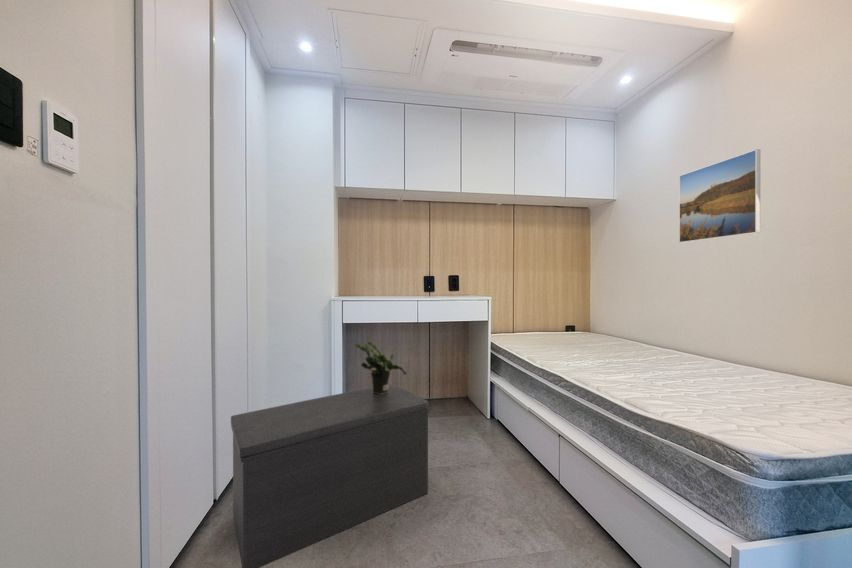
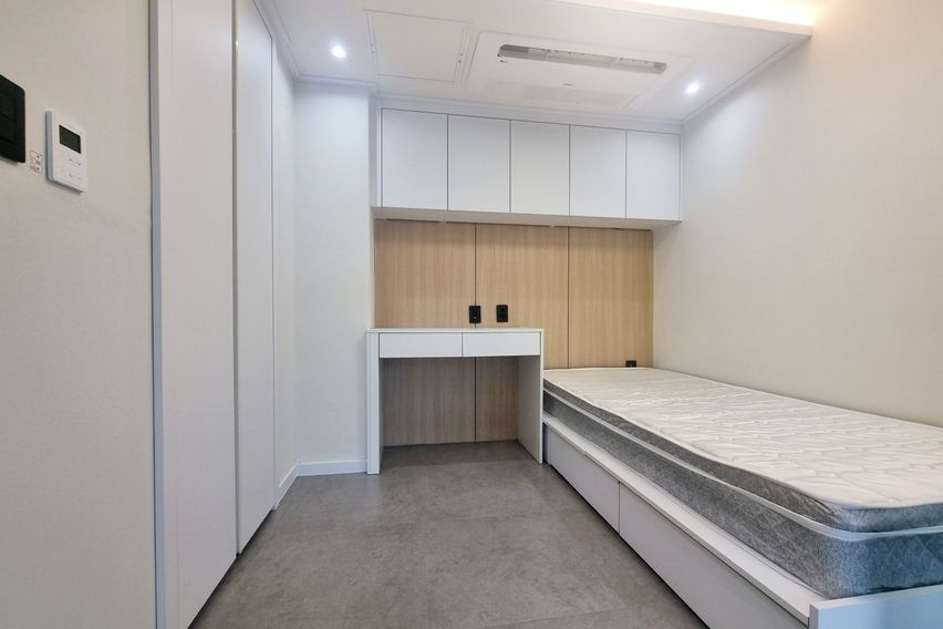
- bench (335, 455)
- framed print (715, 201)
- potted plant (377, 368)
